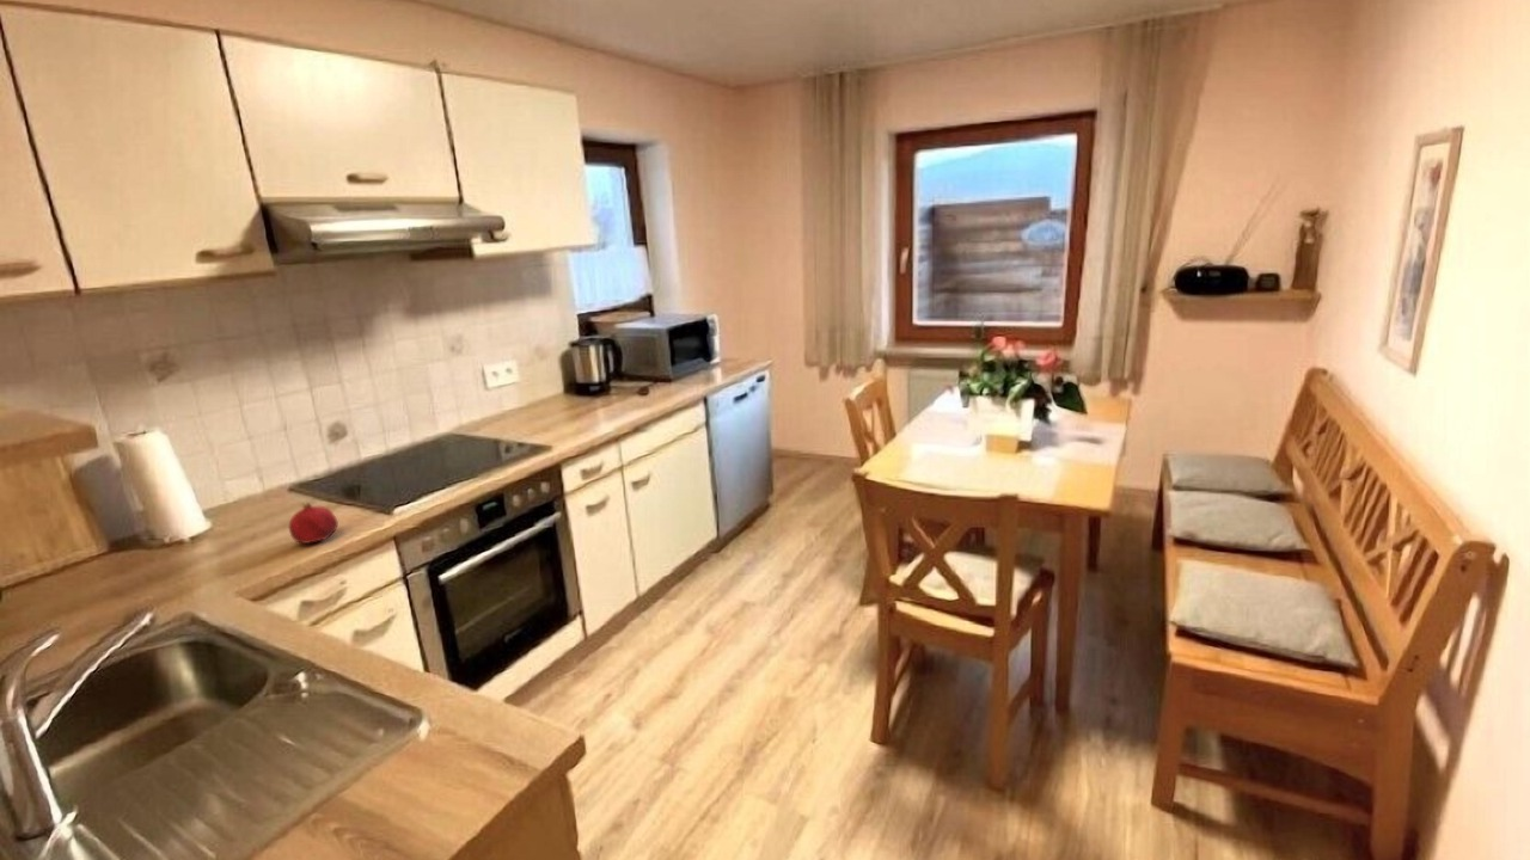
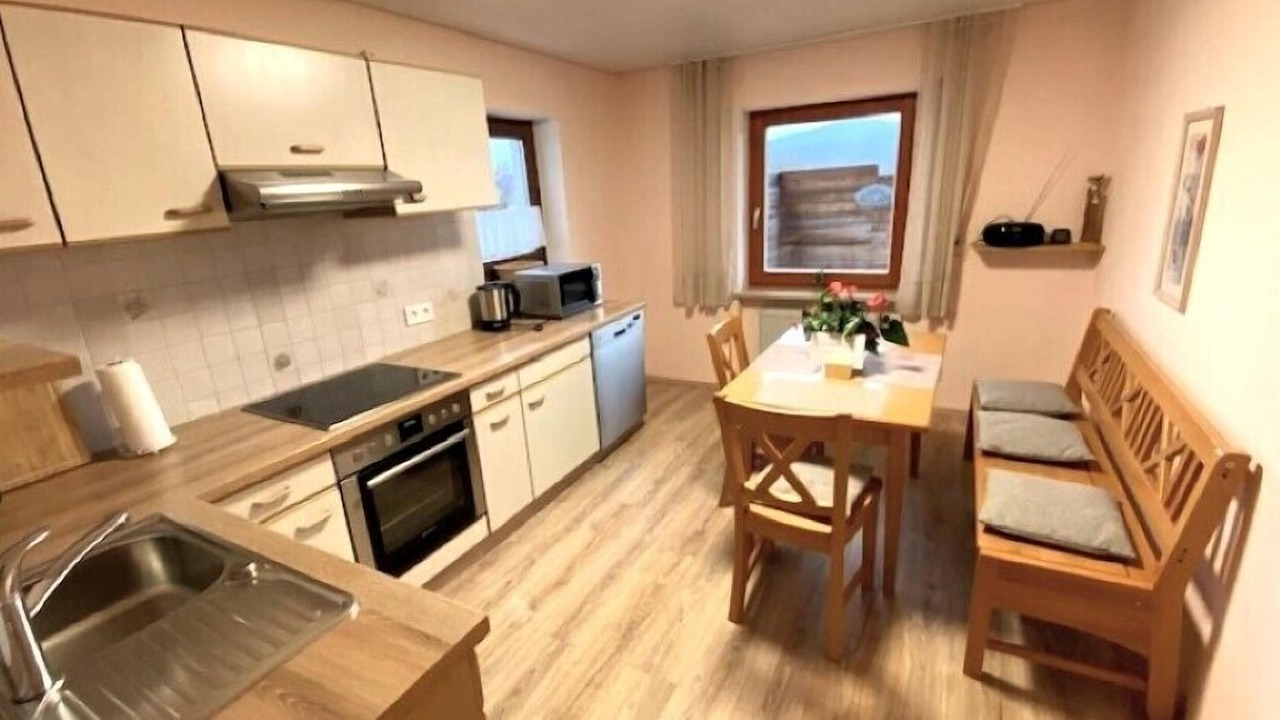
- fruit (312, 521)
